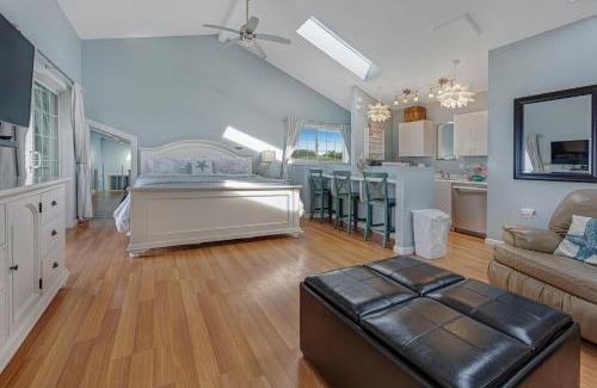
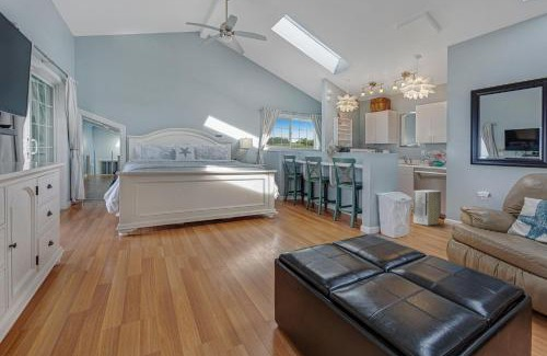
+ air purifier (427, 206)
